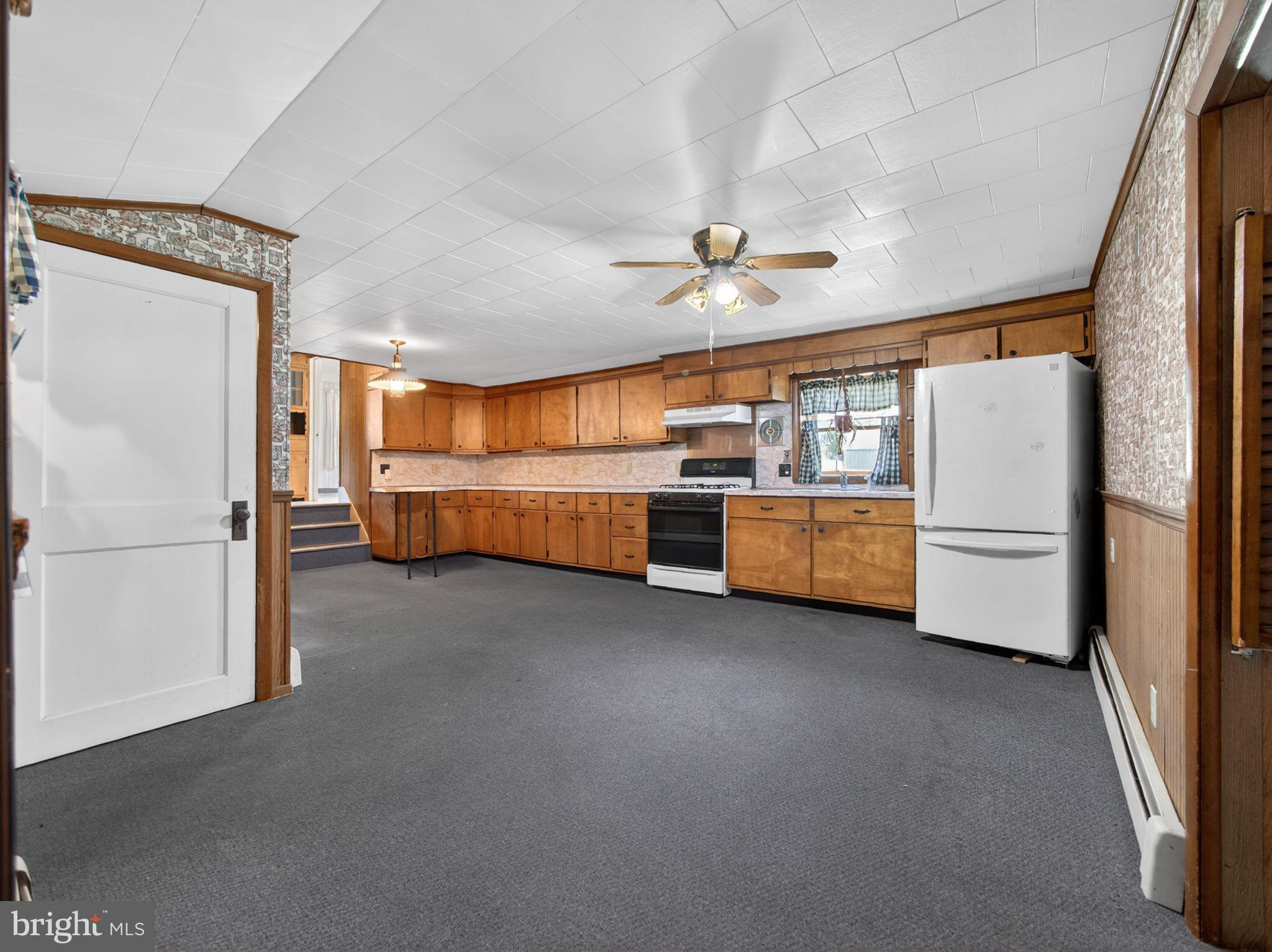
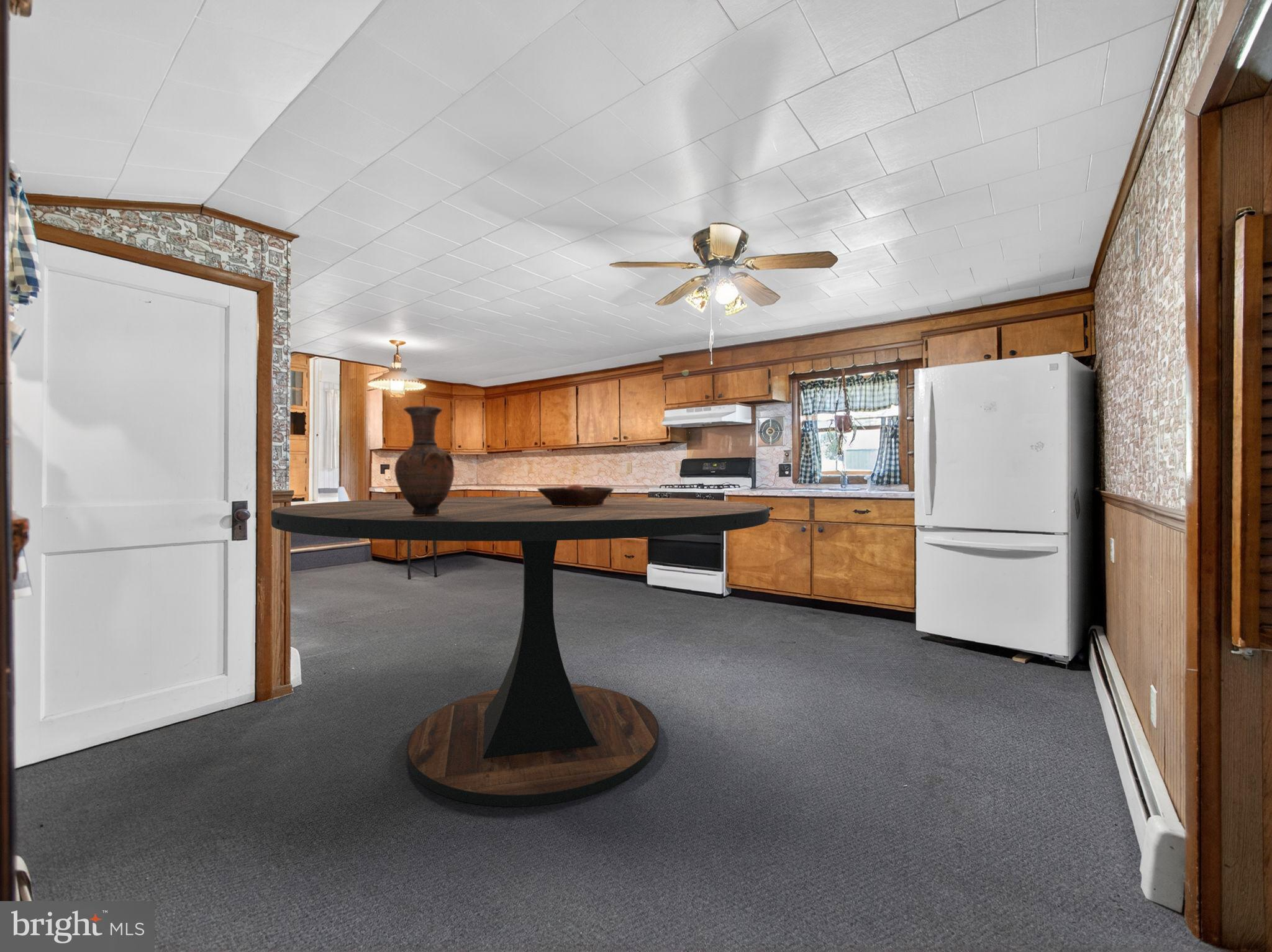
+ bowl (576, 494)
+ dining table (538, 620)
+ vase (424, 460)
